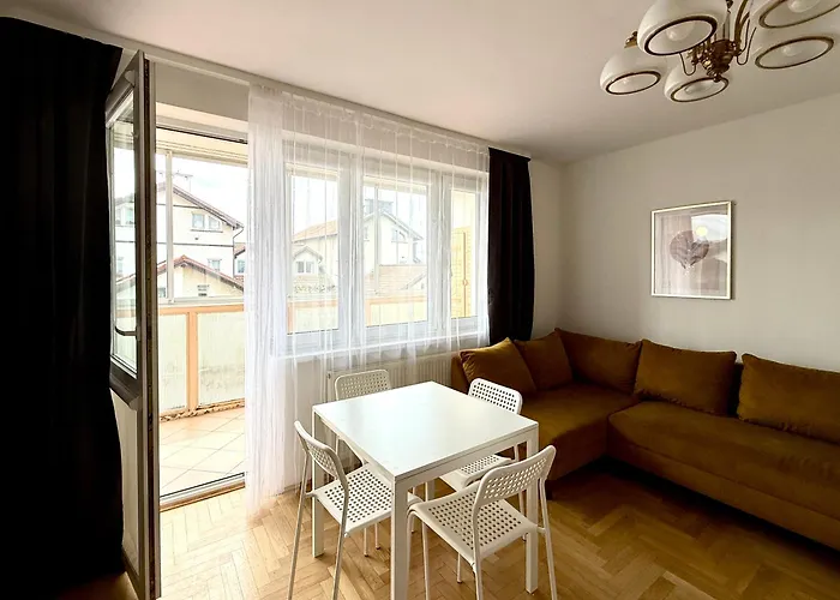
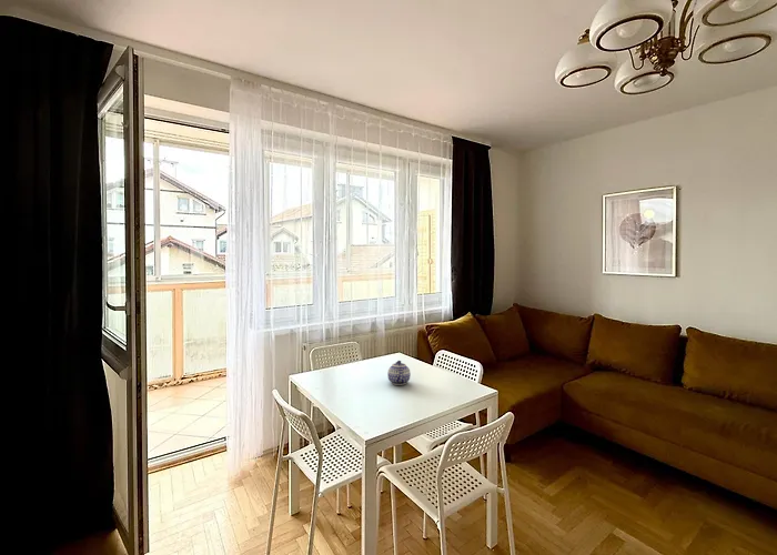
+ teapot (398, 371)
